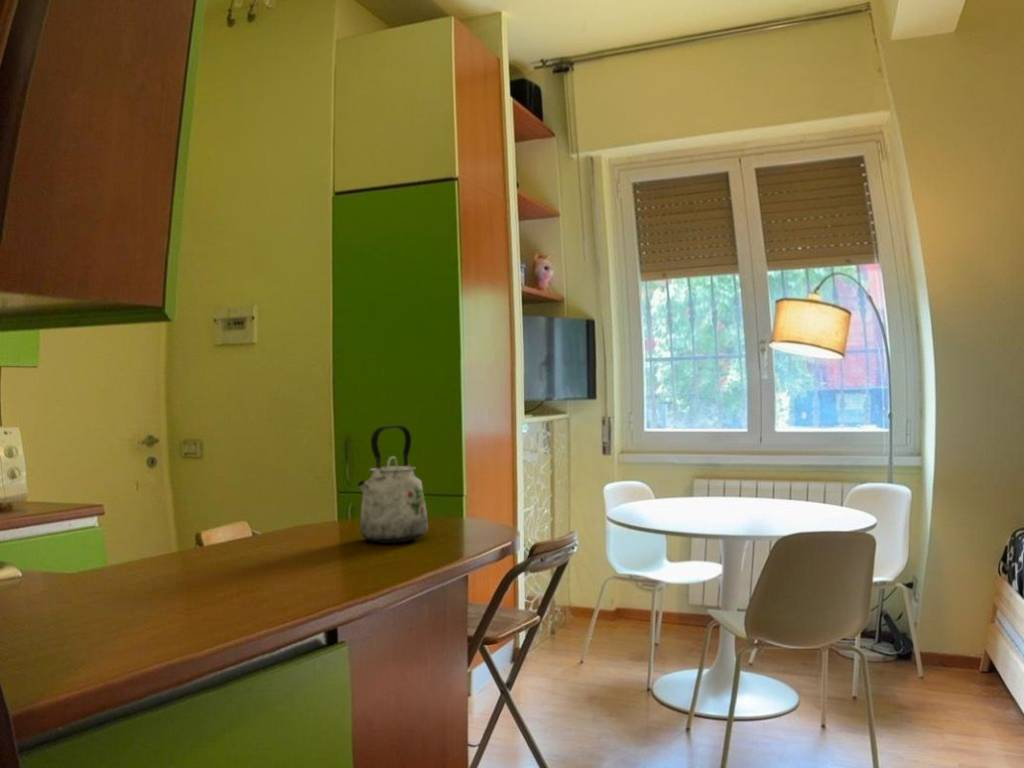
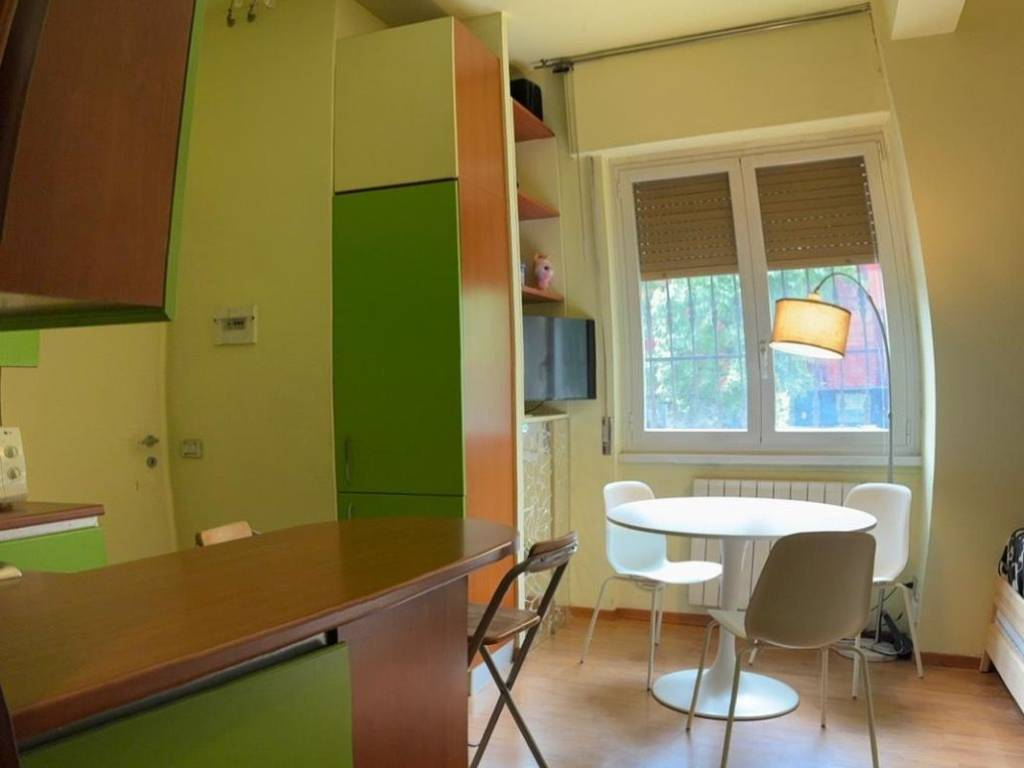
- kettle (385, 483)
